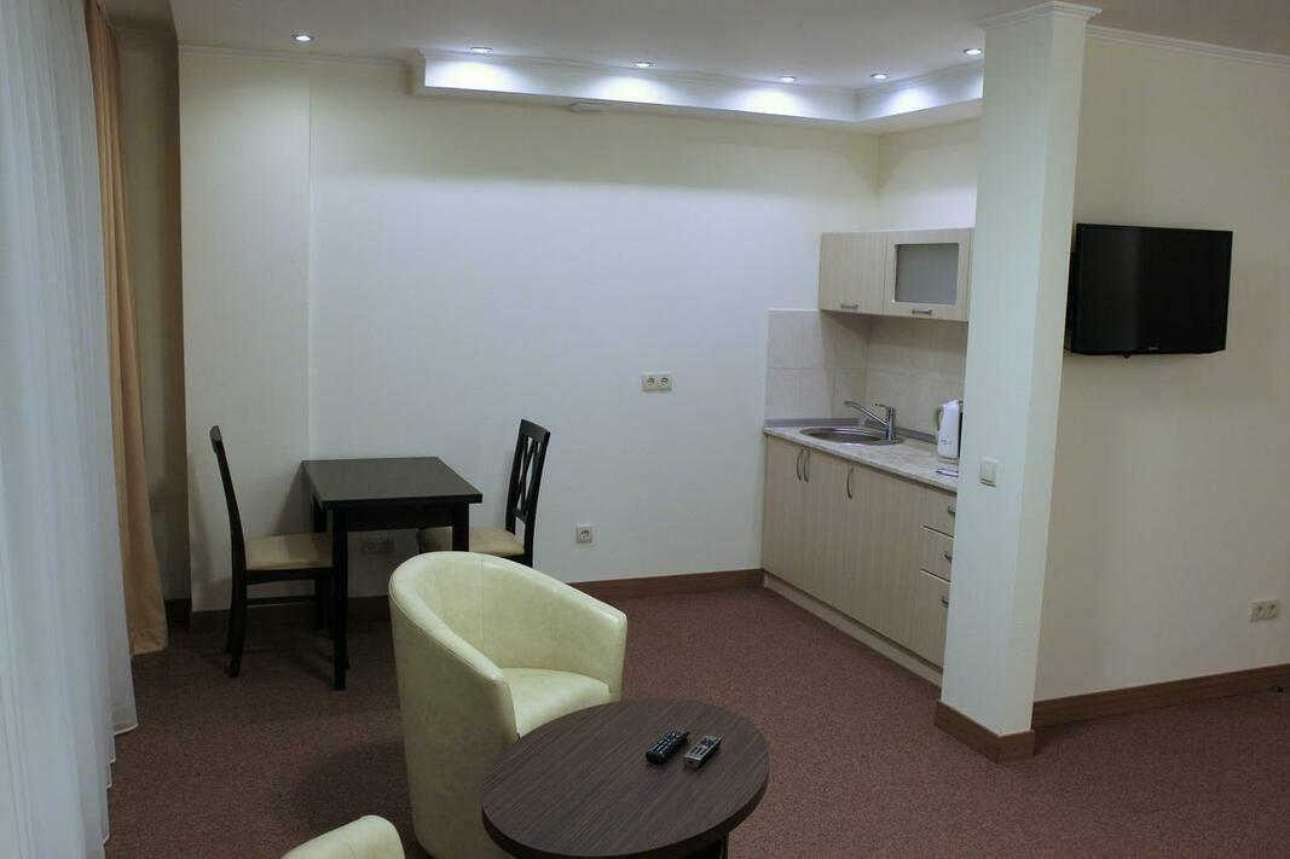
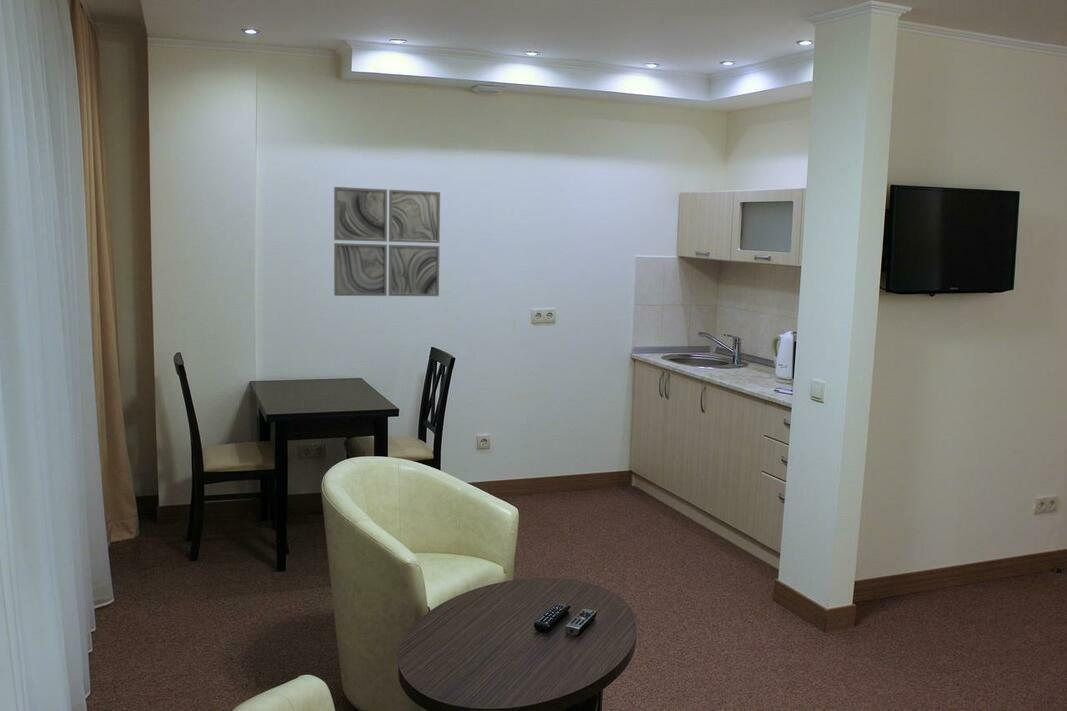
+ wall art (386, 241)
